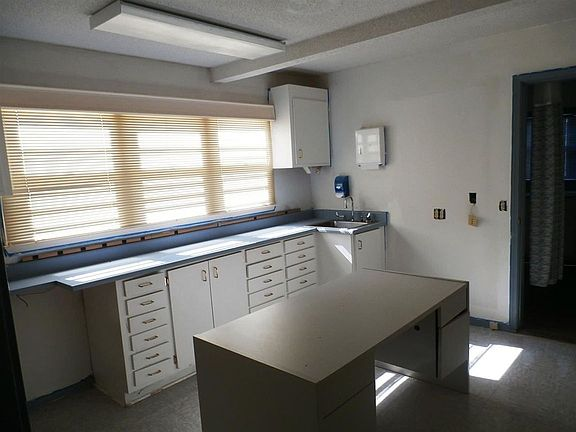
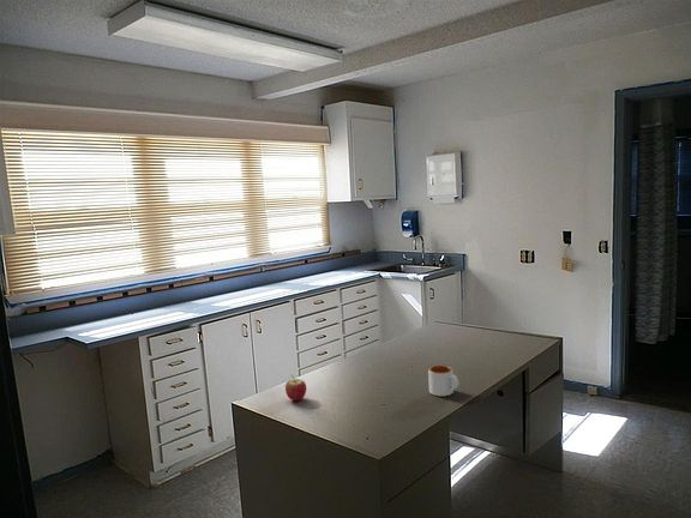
+ apple (295, 386)
+ mug (444, 380)
